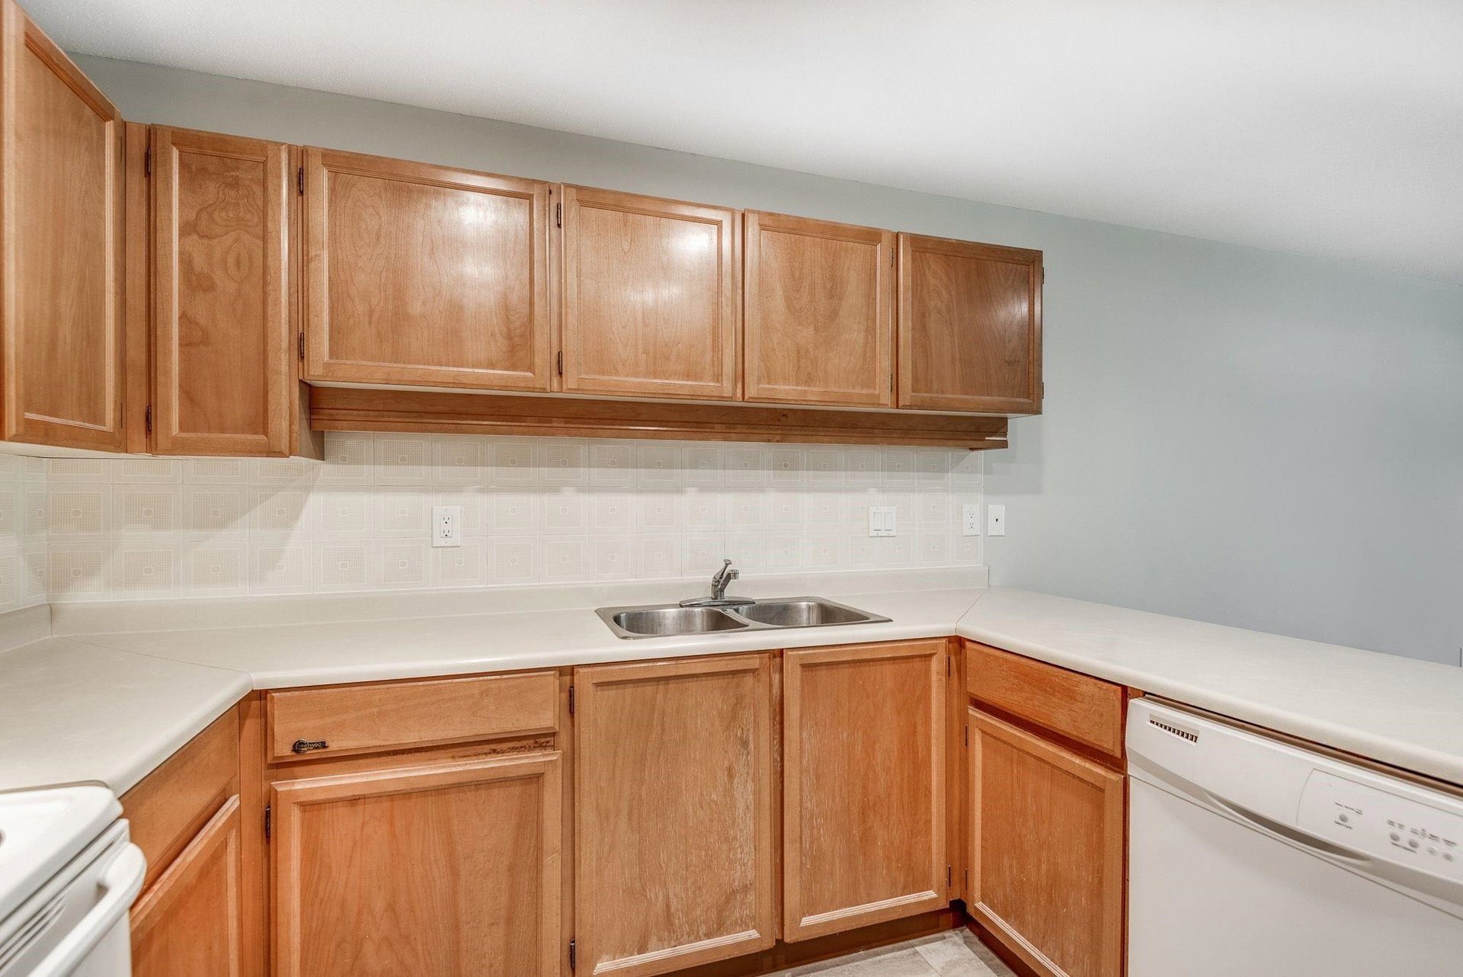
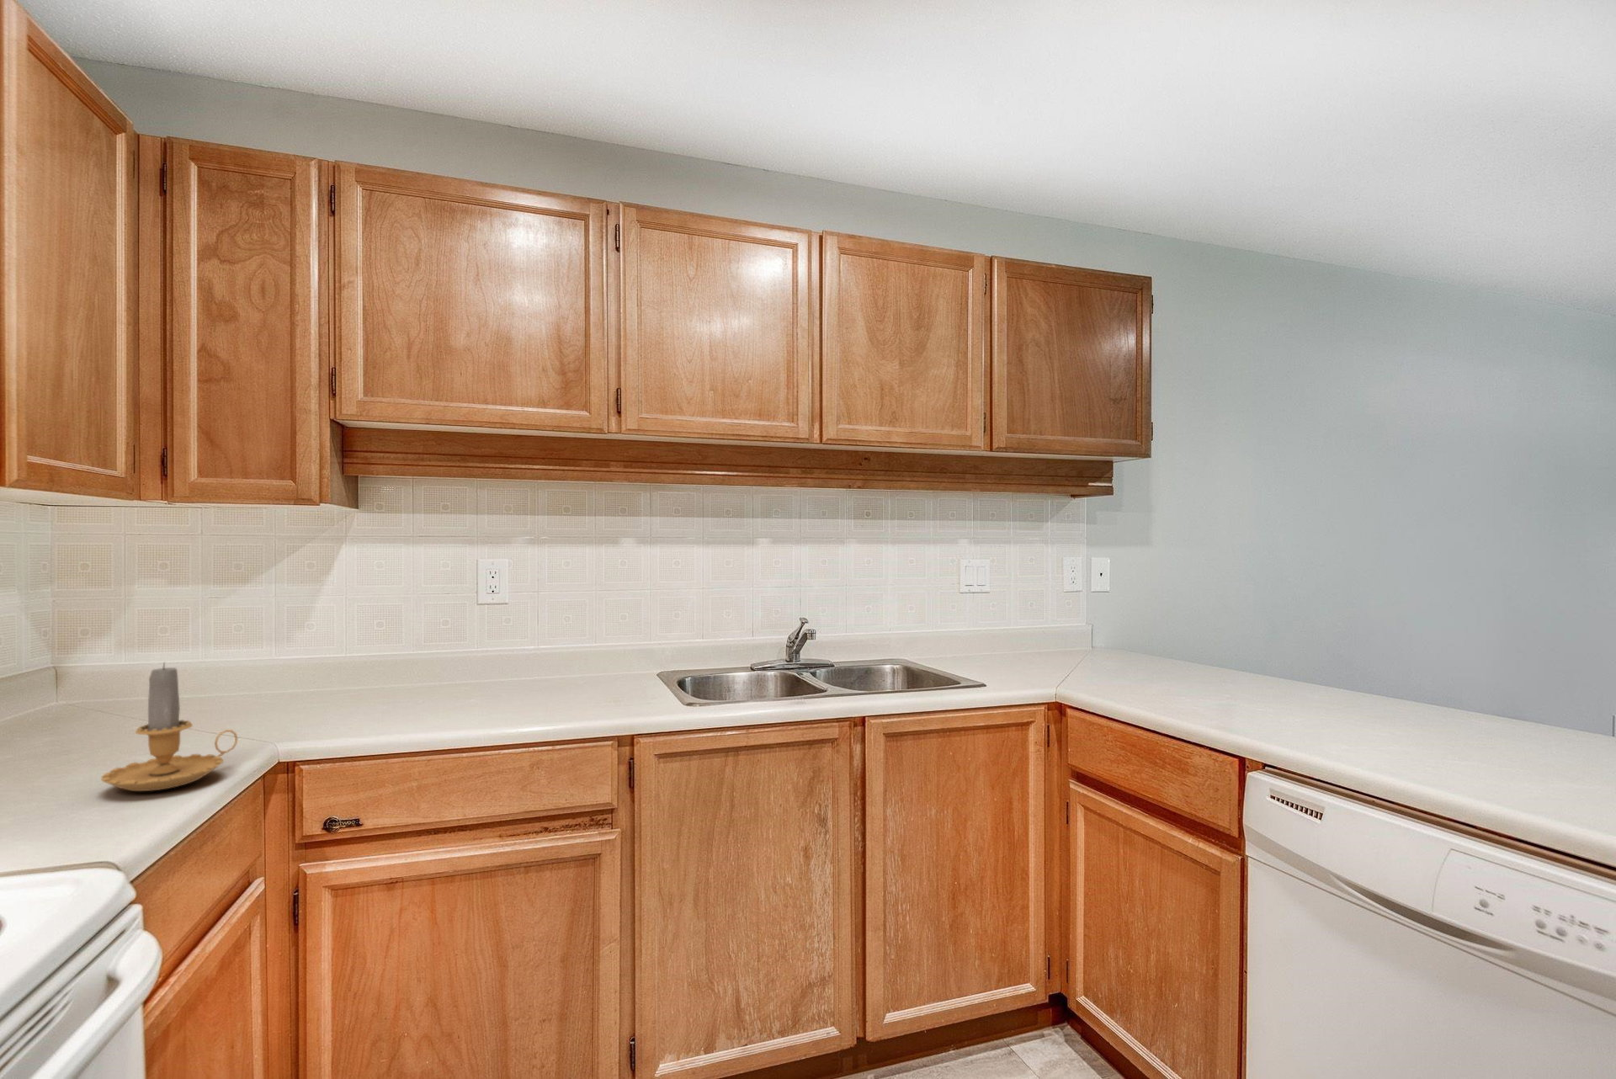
+ candle (177, 720)
